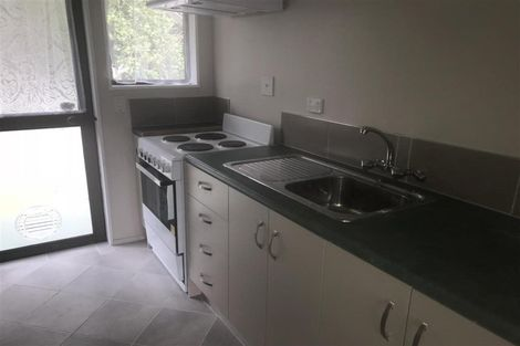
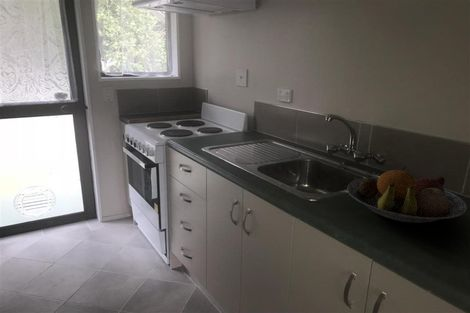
+ fruit bowl (403, 190)
